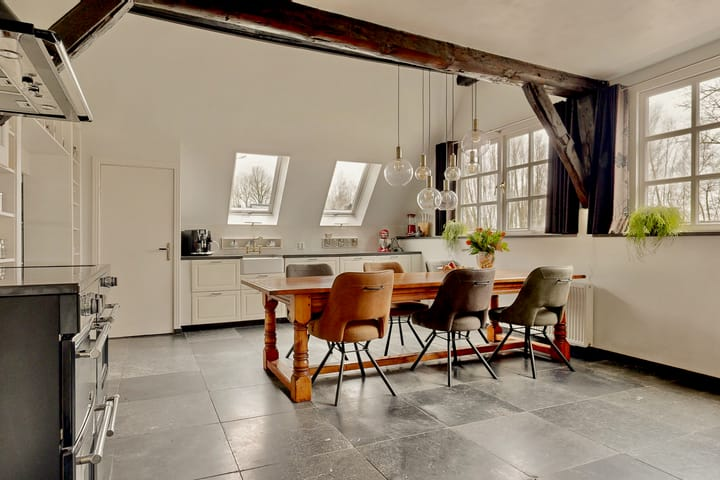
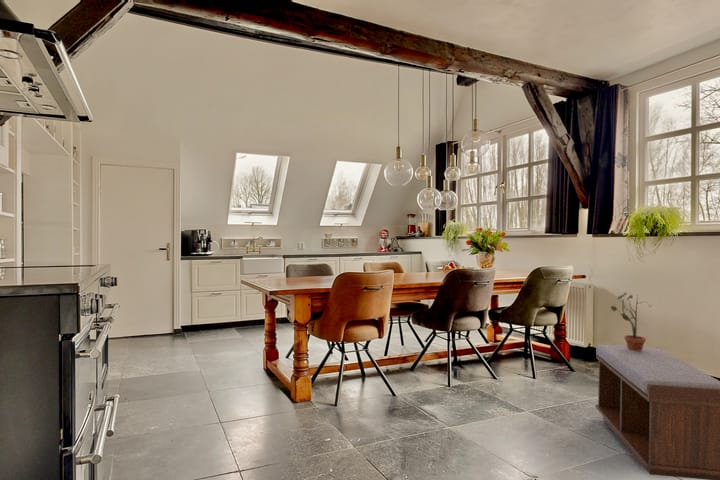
+ potted plant (631, 318)
+ bench (653, 402)
